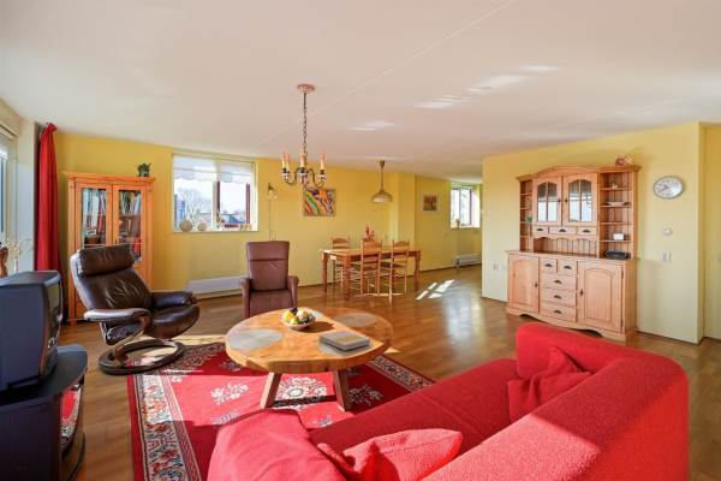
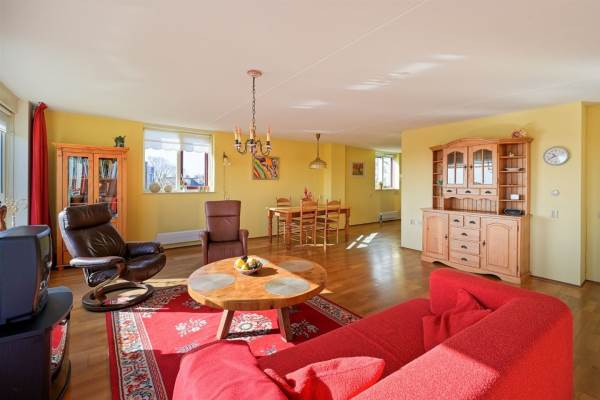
- book (344, 339)
